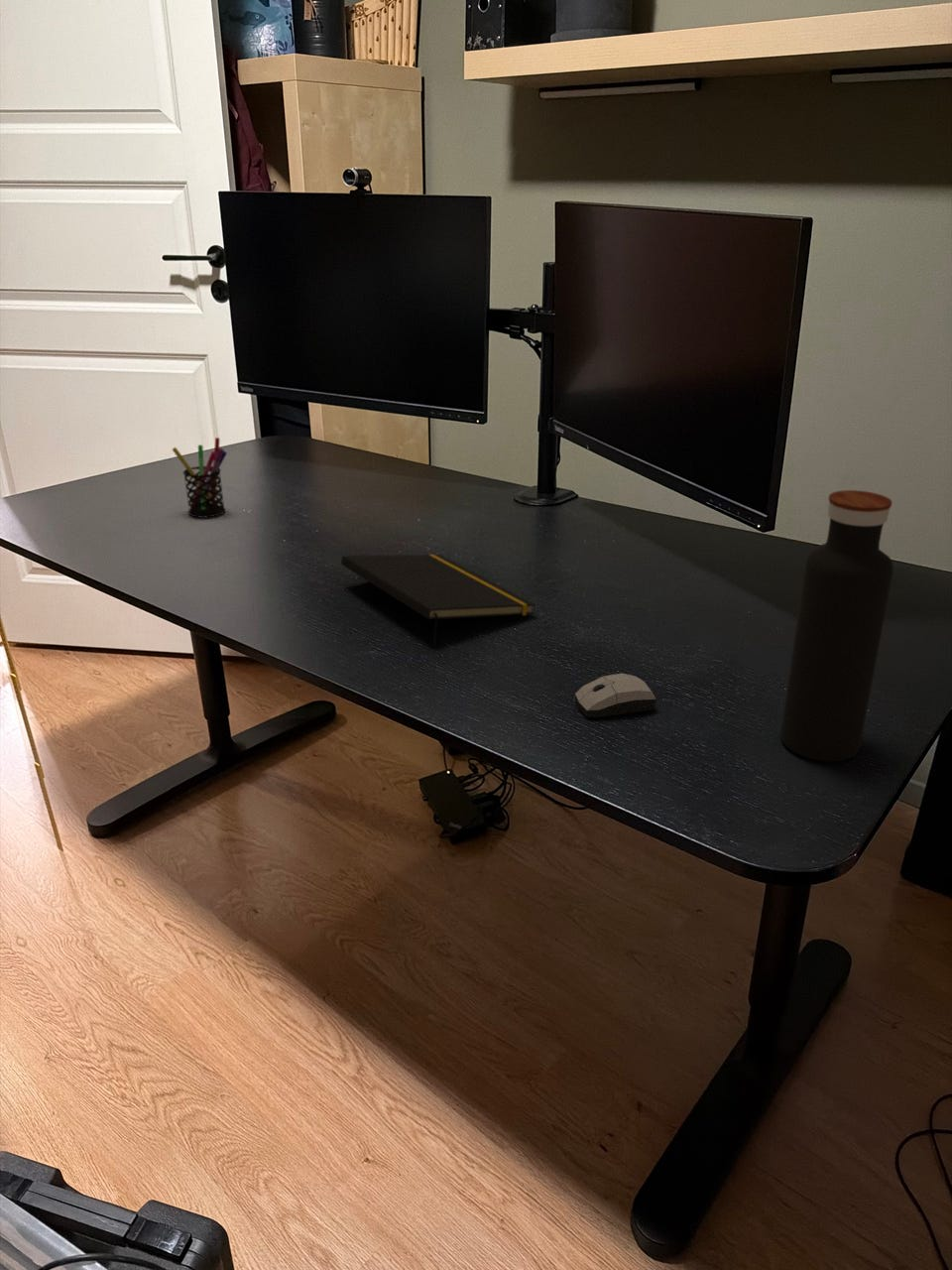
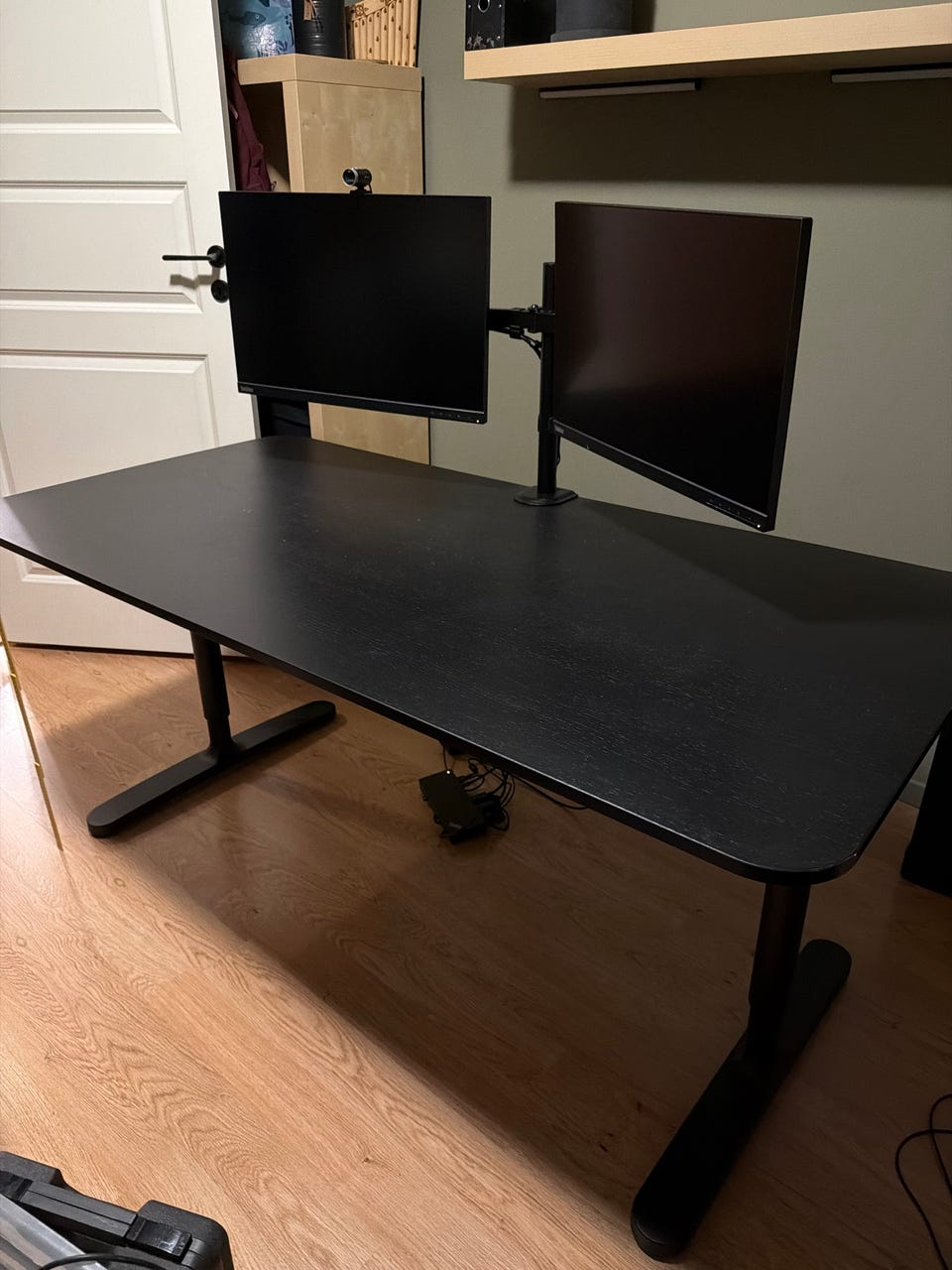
- computer mouse (615, 693)
- pen holder (204, 474)
- water bottle (838, 627)
- notepad (435, 583)
